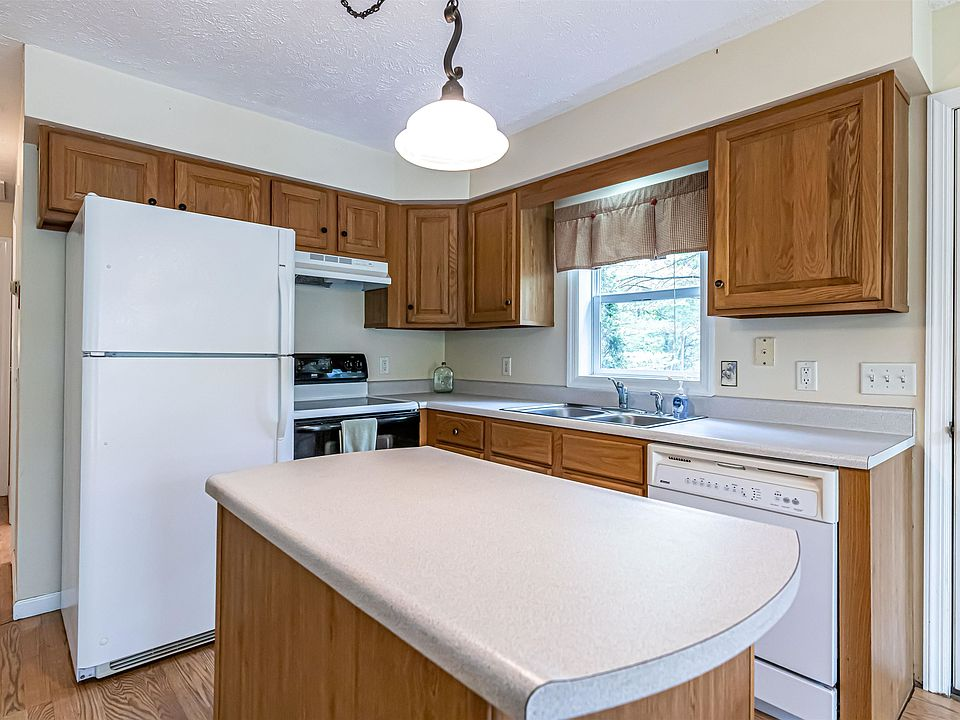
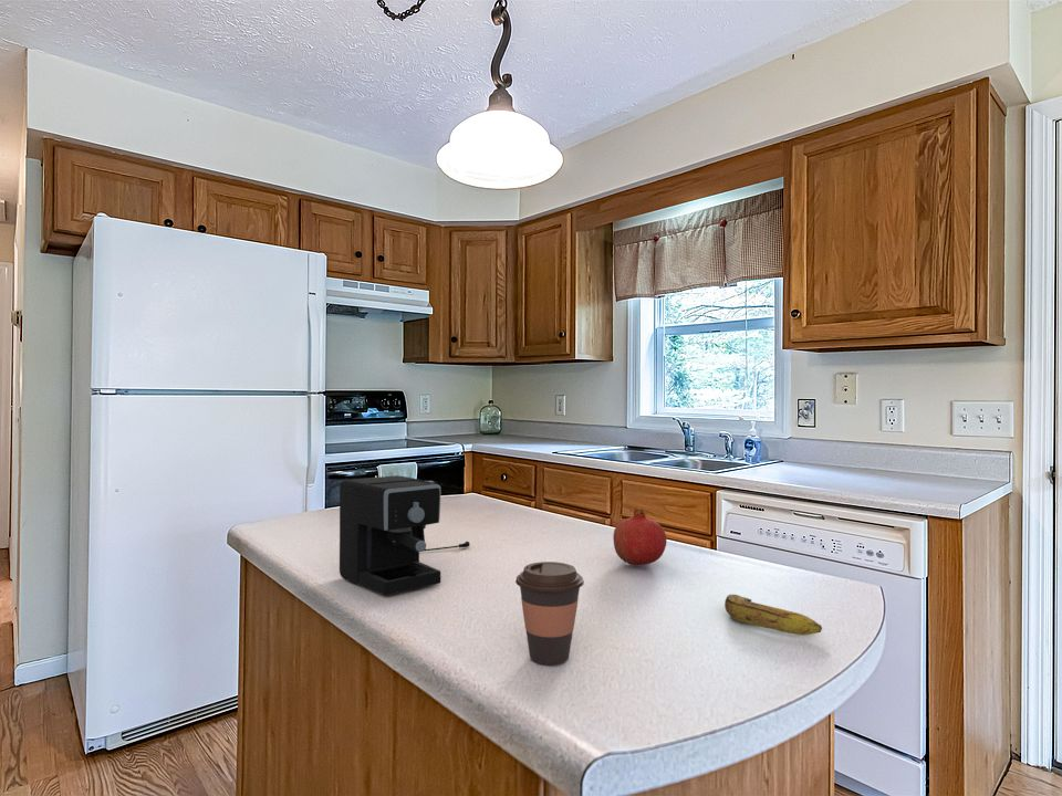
+ banana (770, 612)
+ coffee maker (431, 522)
+ fruit (638, 535)
+ coffee cup (549, 612)
